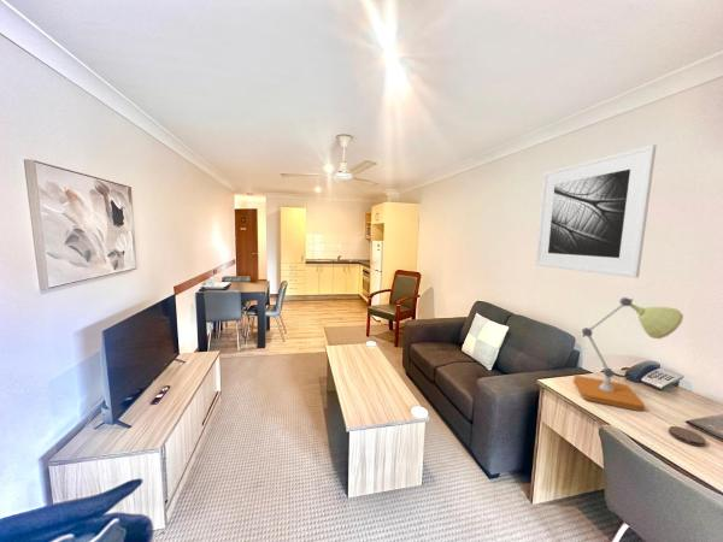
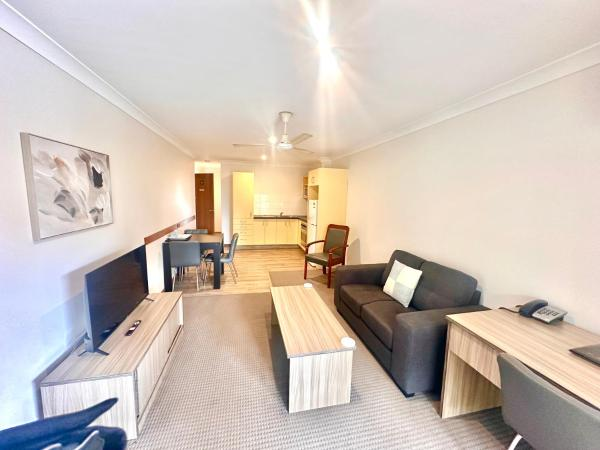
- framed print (583, 217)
- desk lamp (604, 360)
- coaster (686, 435)
